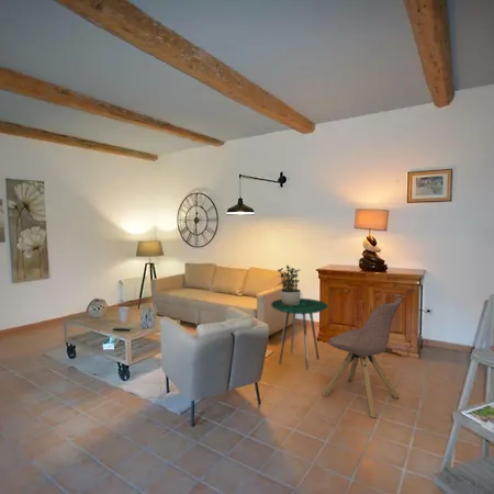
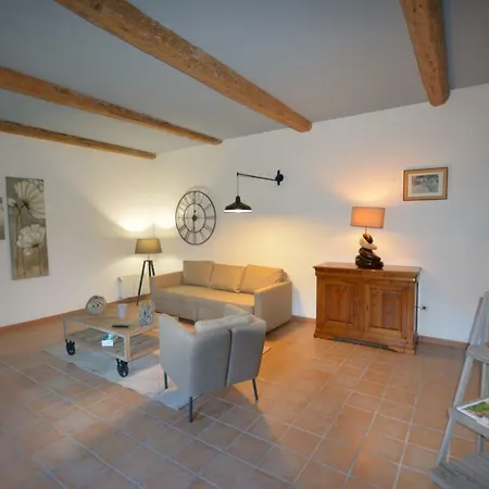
- chair (363, 347)
- potted plant (289, 283)
- side table (304, 333)
